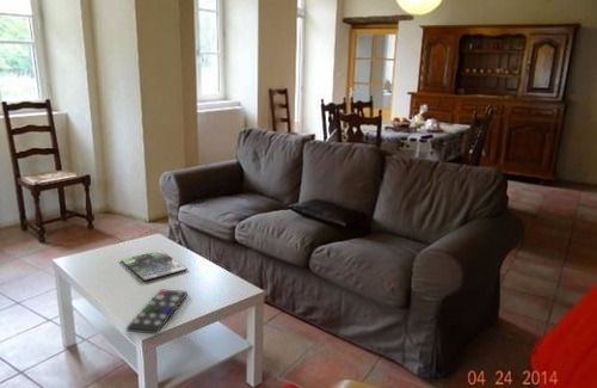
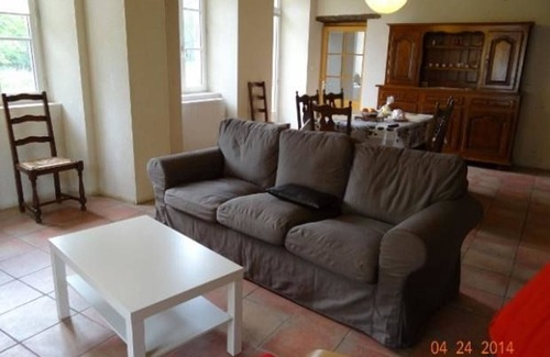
- magazine (153, 264)
- remote control (159, 308)
